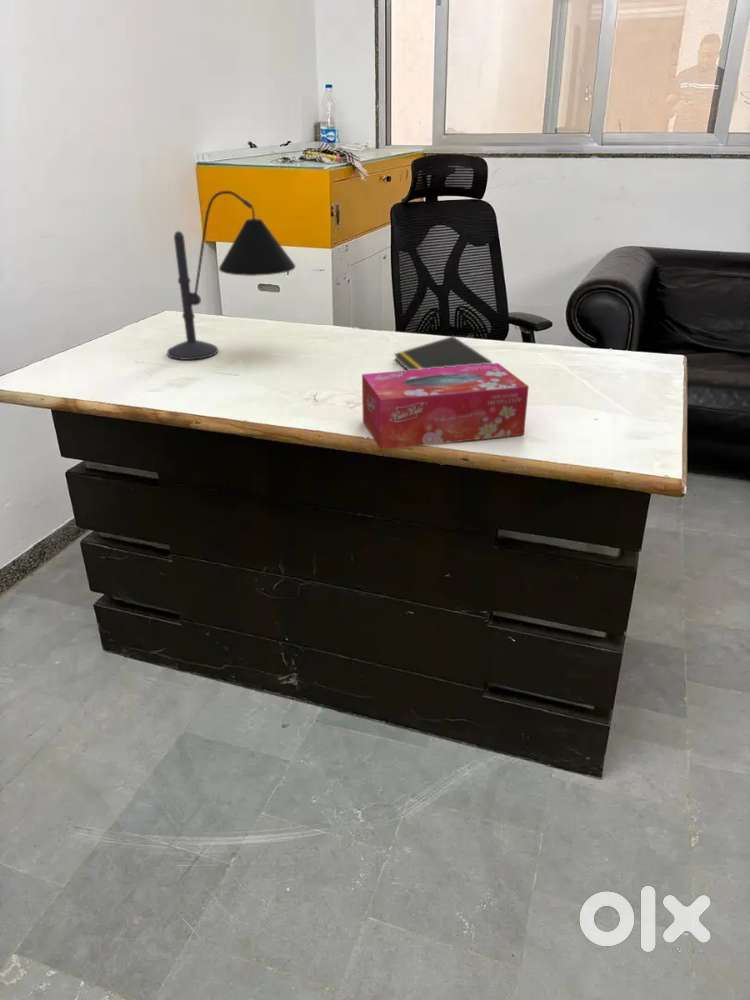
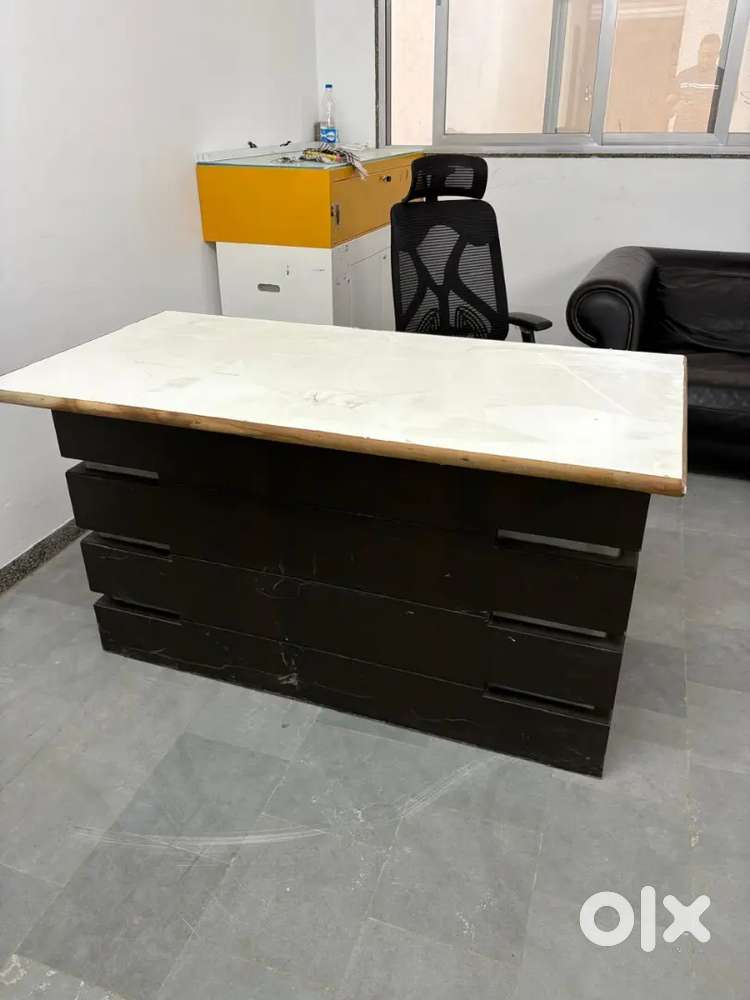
- tissue box (442, 404)
- notepad (440, 360)
- desk lamp (226, 273)
